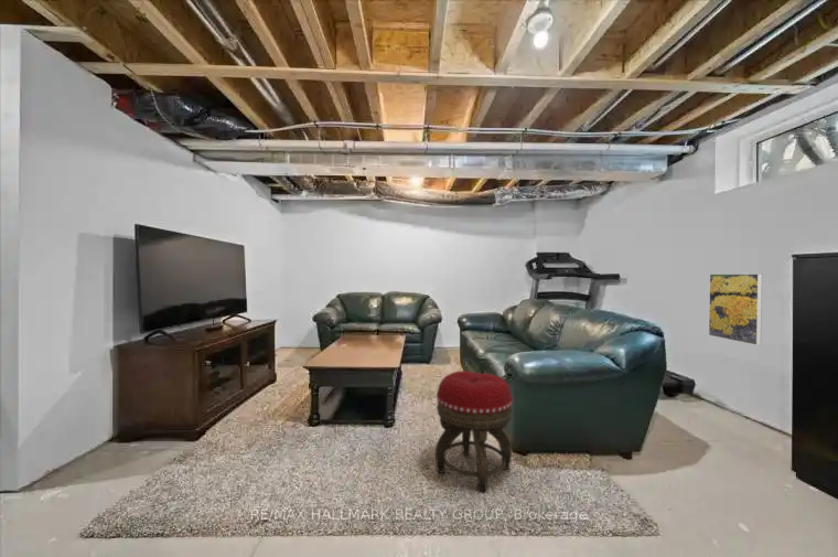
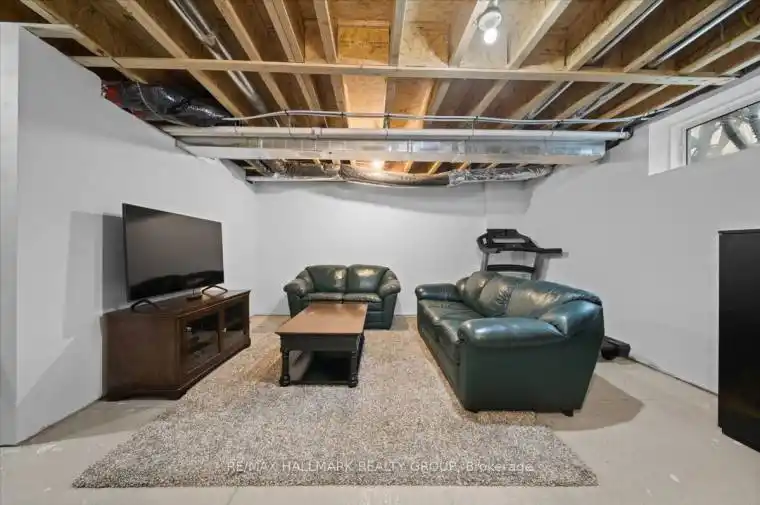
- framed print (733, 307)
- footstool (473, 422)
